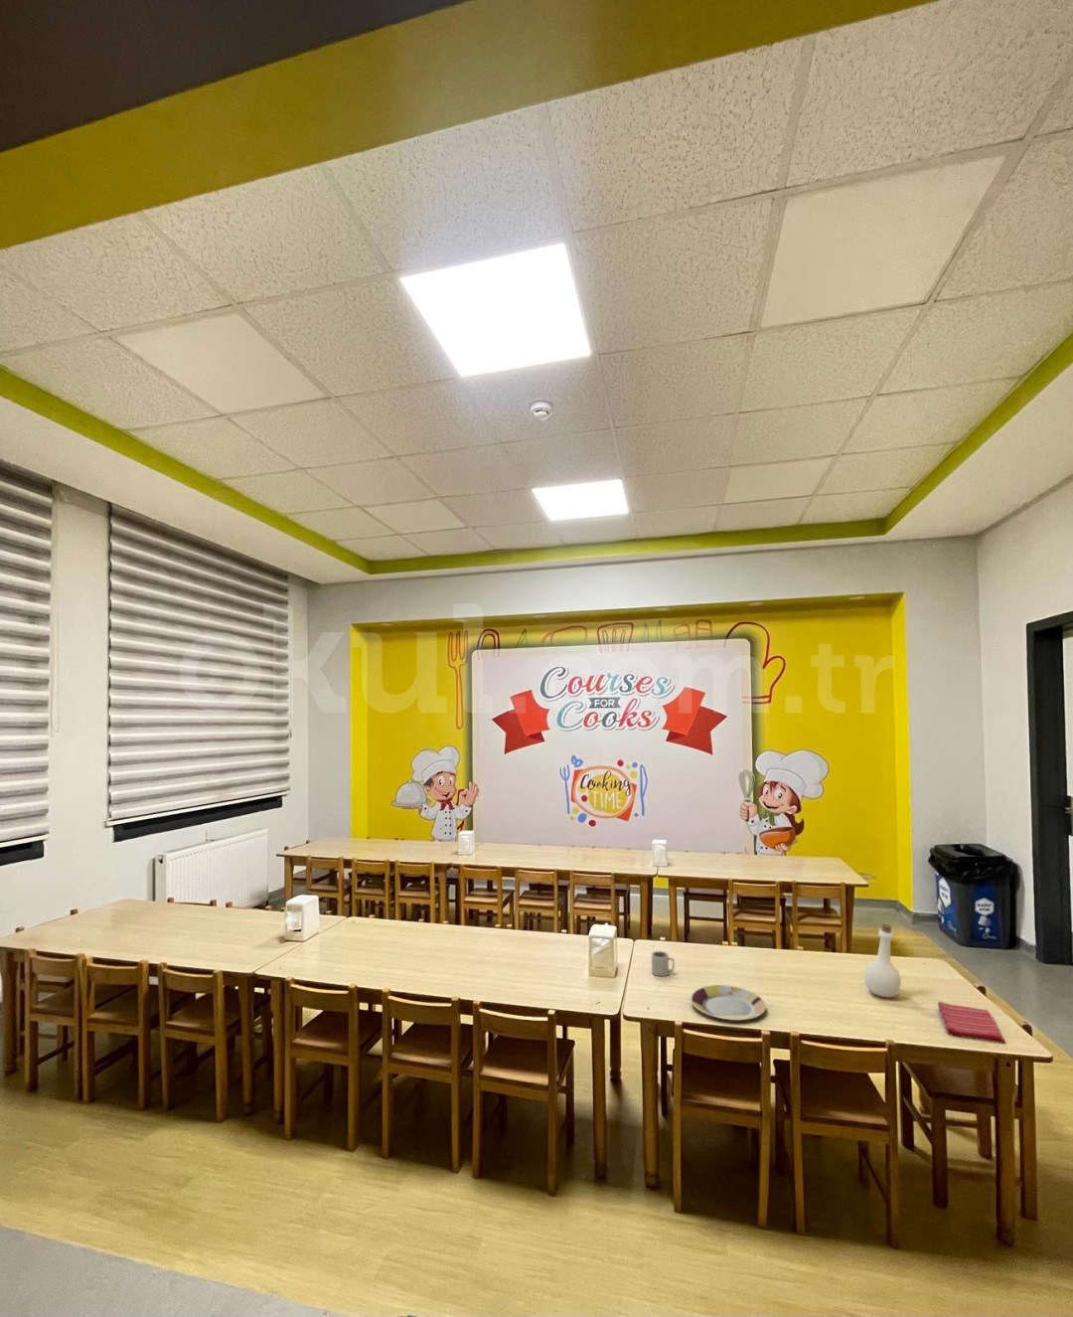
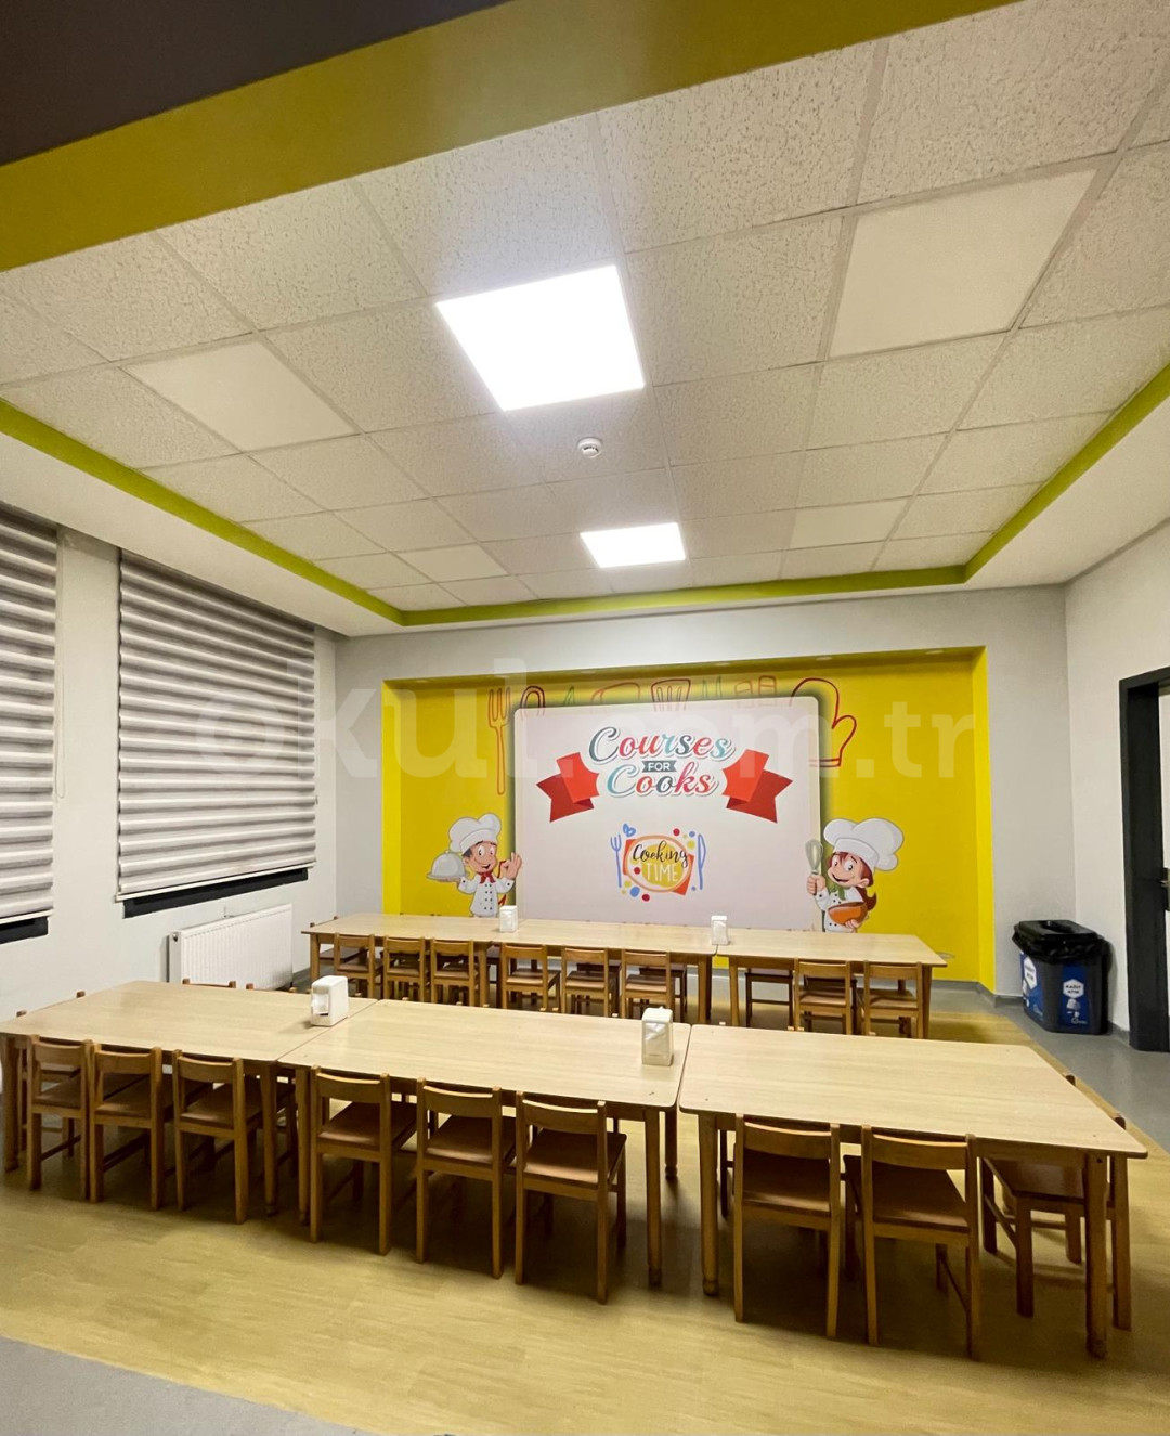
- dish towel (969, 1021)
- plate (727, 1004)
- bottle (882, 958)
- cup (663, 964)
